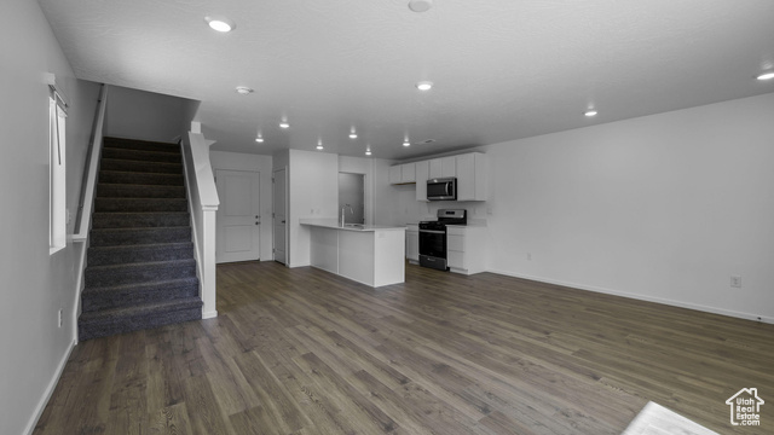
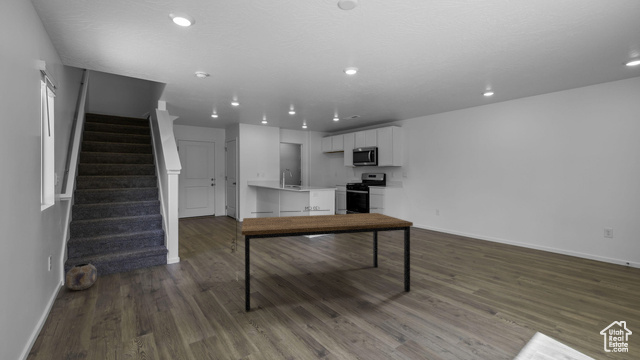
+ planter (81, 276)
+ dining table (317, 234)
